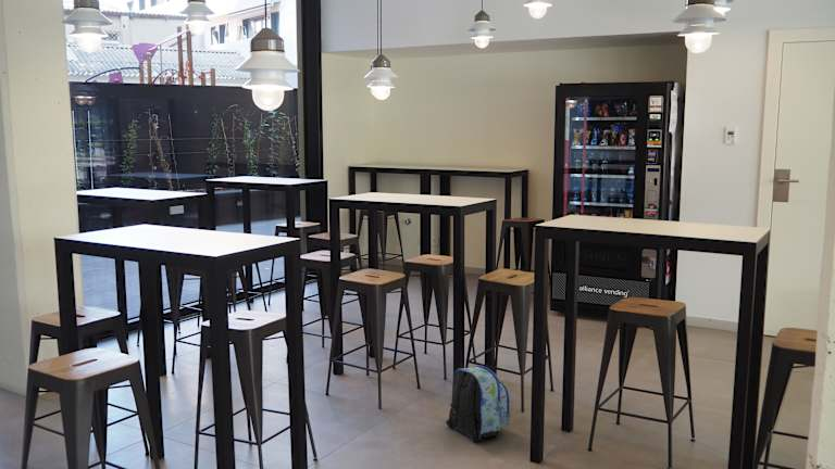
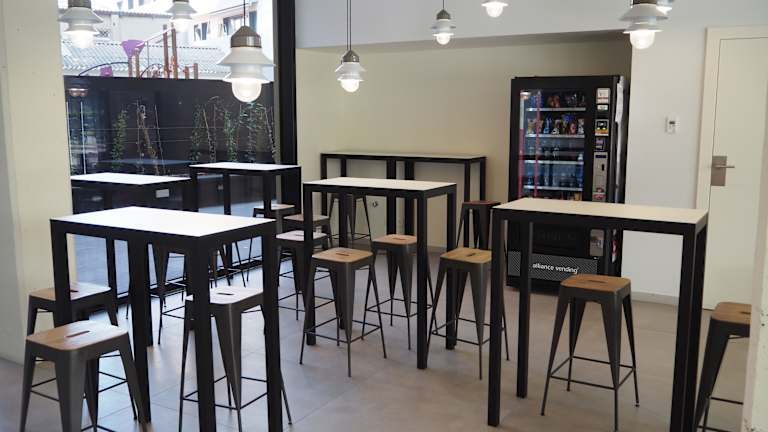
- backpack (478, 398)
